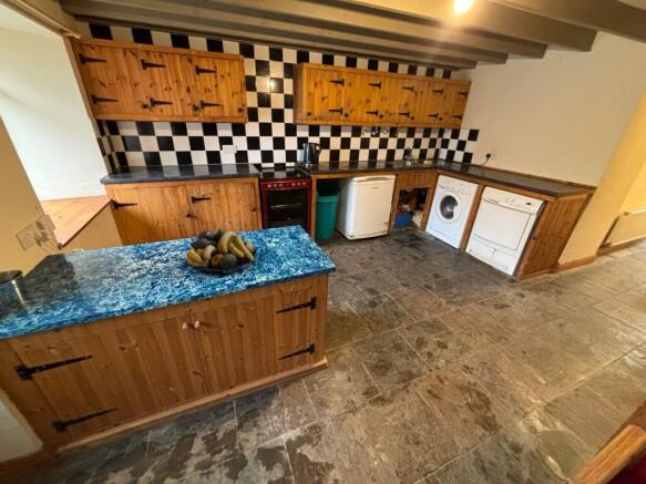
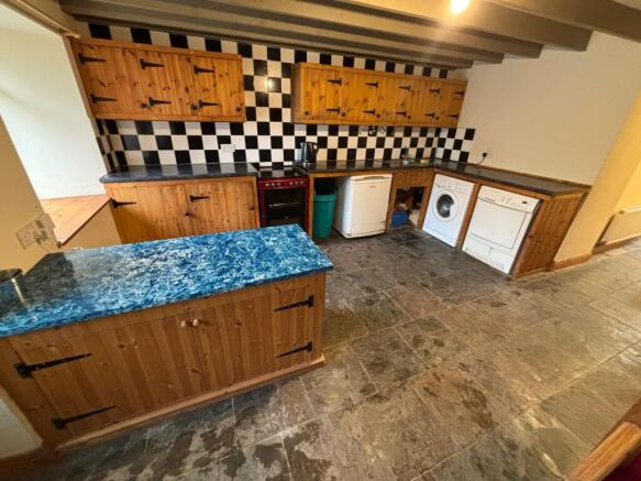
- fruit bowl (223, 245)
